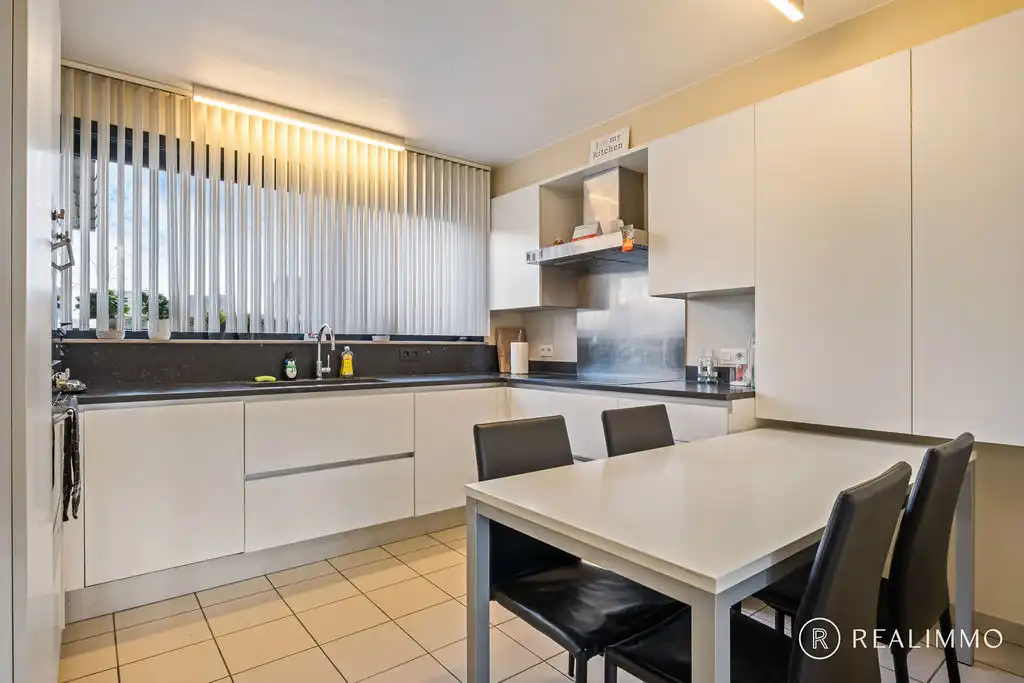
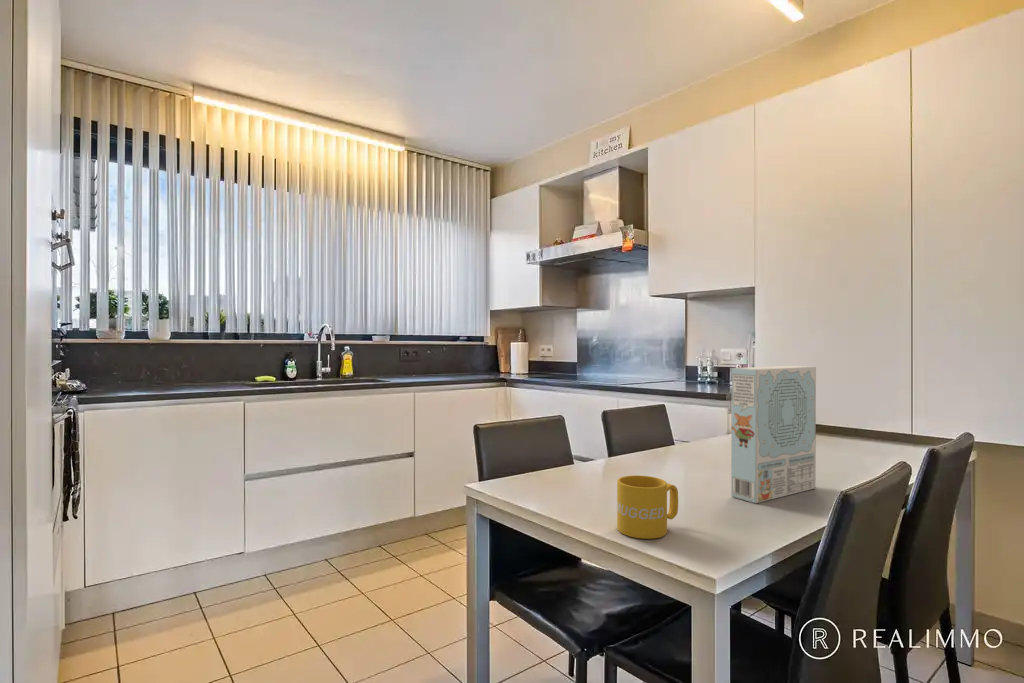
+ mug (649, 504)
+ cereal box (774, 429)
